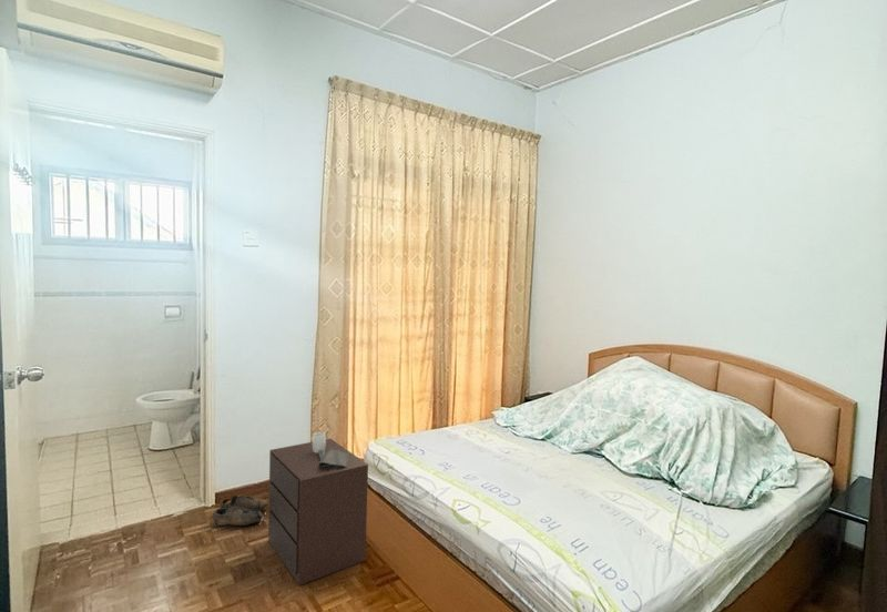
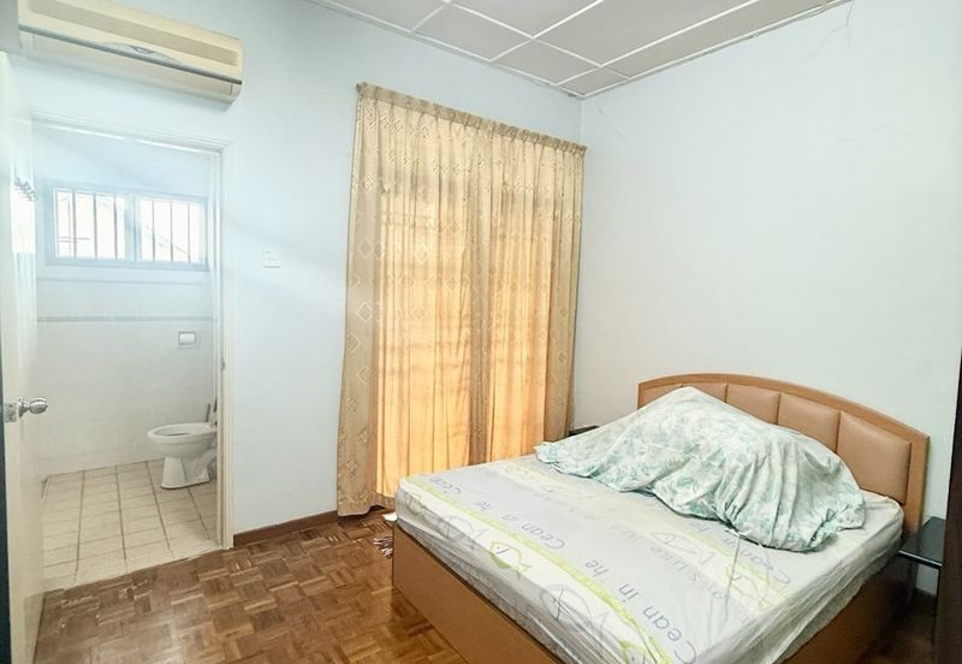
- shoe (242, 508)
- nightstand (316, 496)
